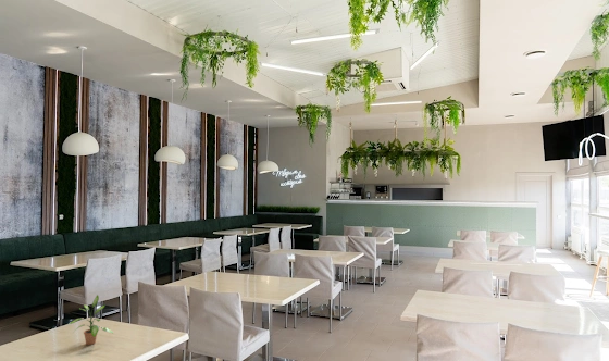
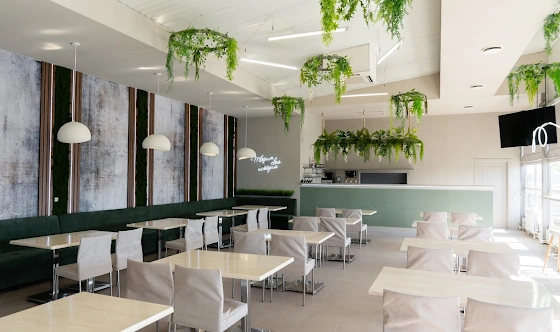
- potted plant (95, 319)
